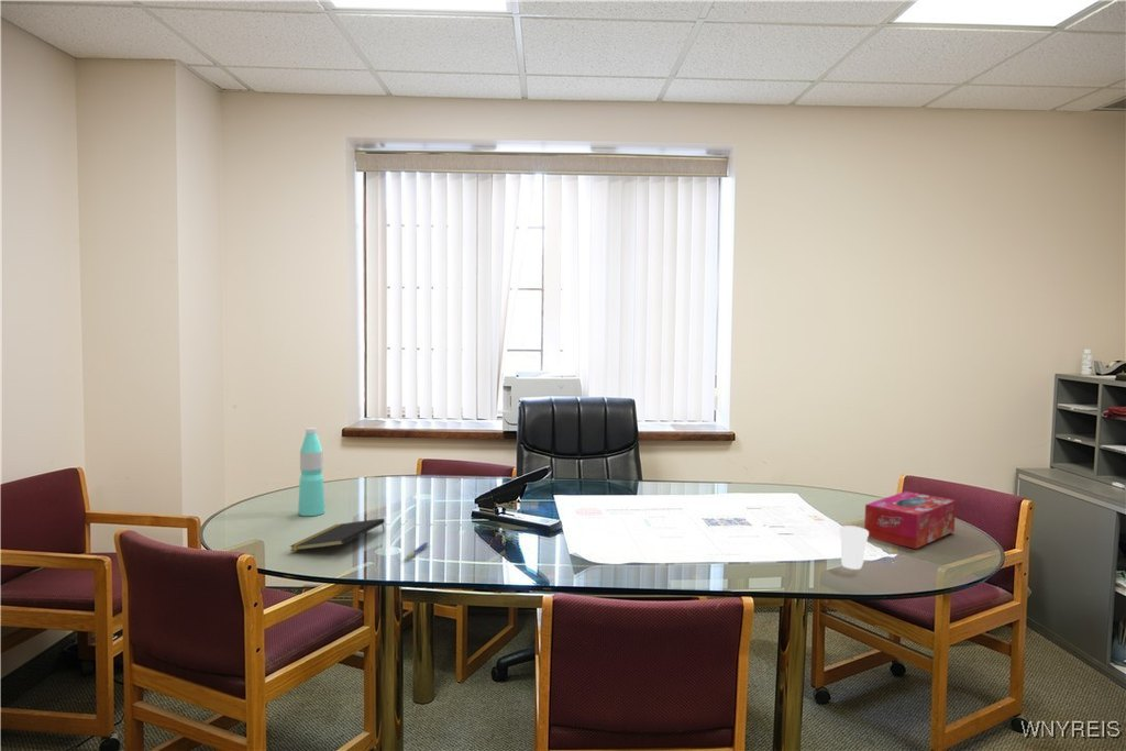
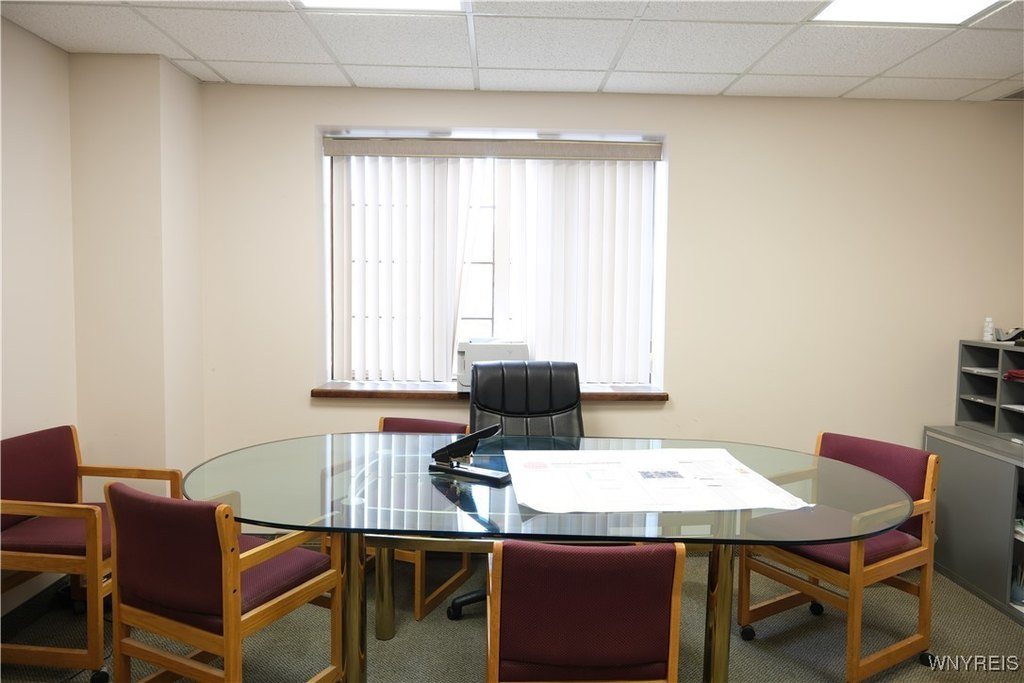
- notepad (339, 533)
- cup (853, 548)
- pen (416, 551)
- tissue box (910, 518)
- water bottle (311, 471)
